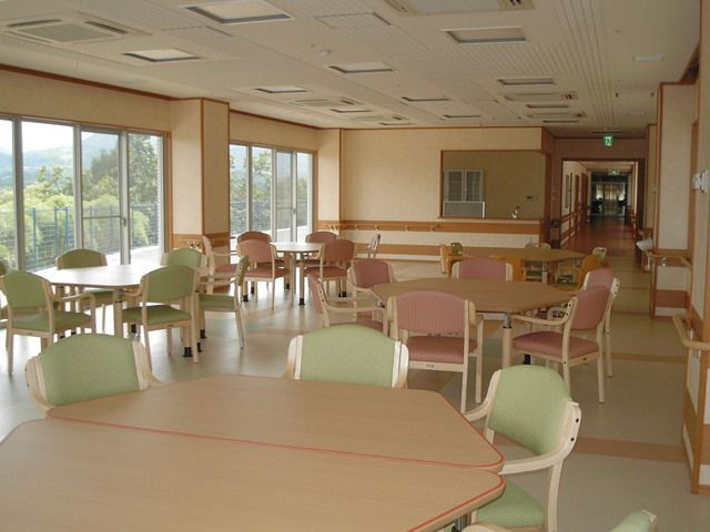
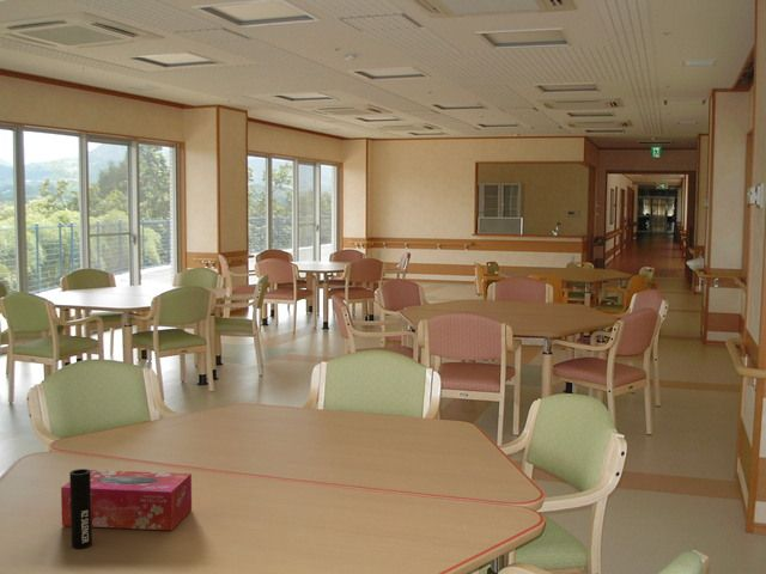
+ cup (80, 508)
+ tissue box (128, 499)
